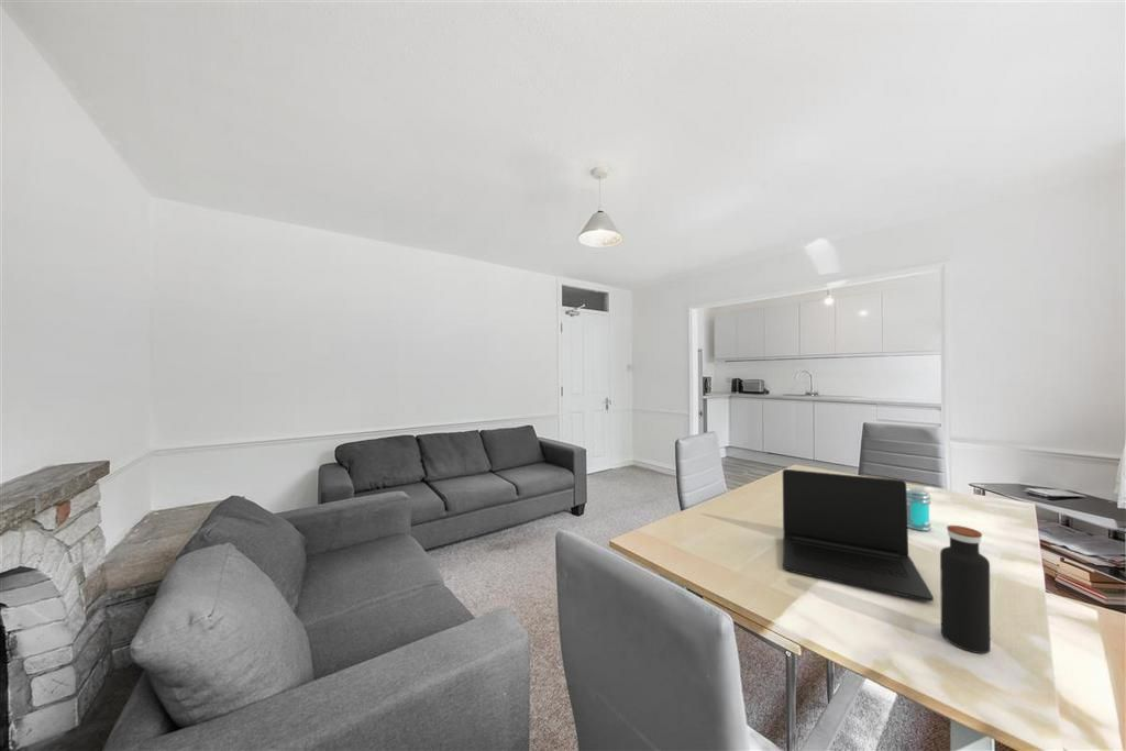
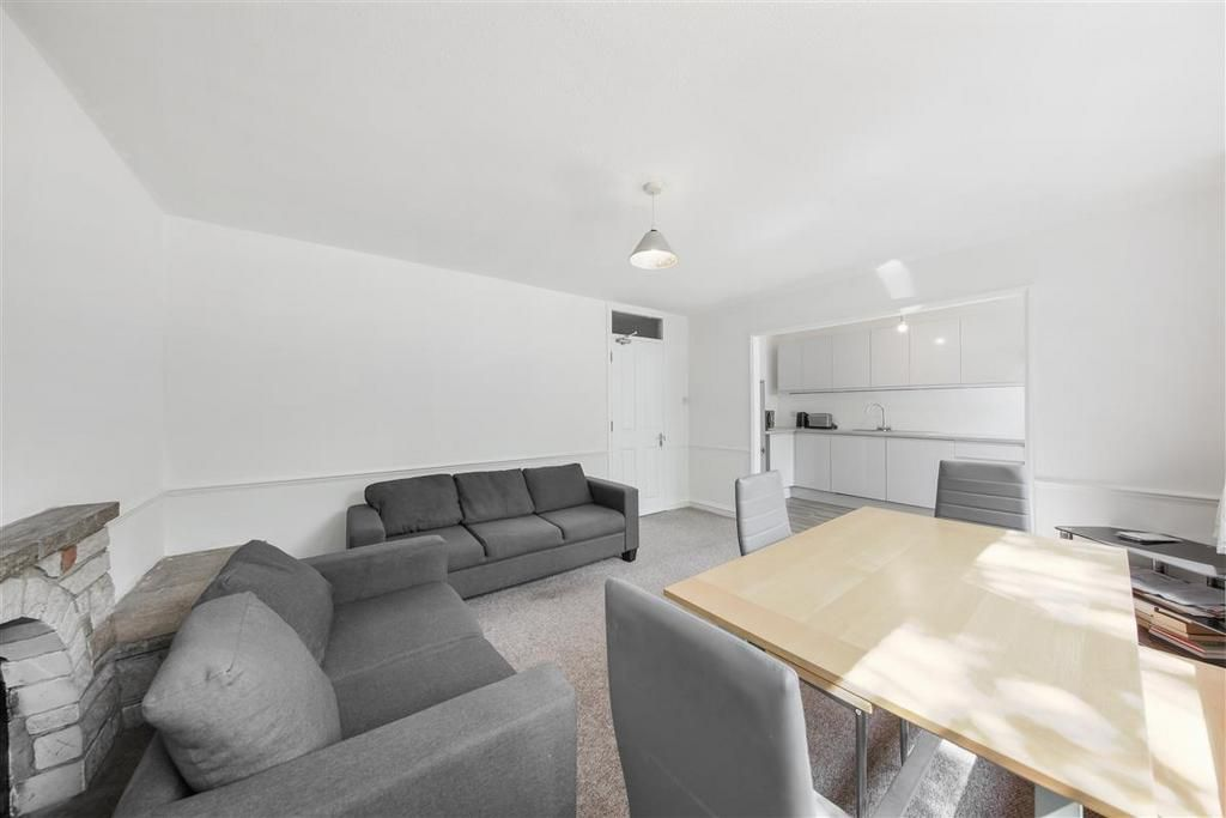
- water bottle (964, 585)
- laptop (844, 524)
- jar (916, 508)
